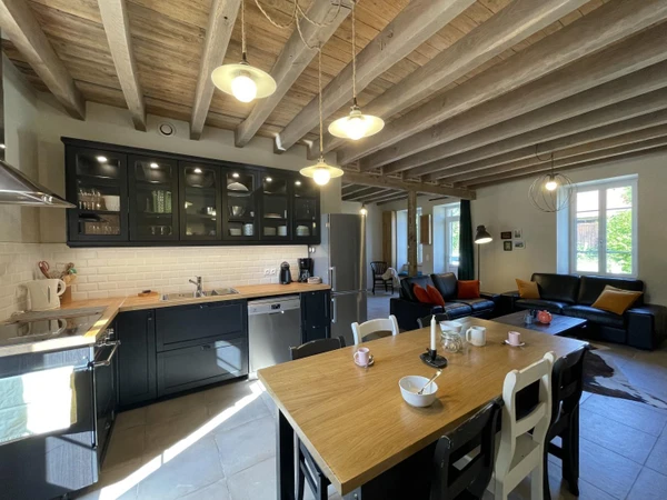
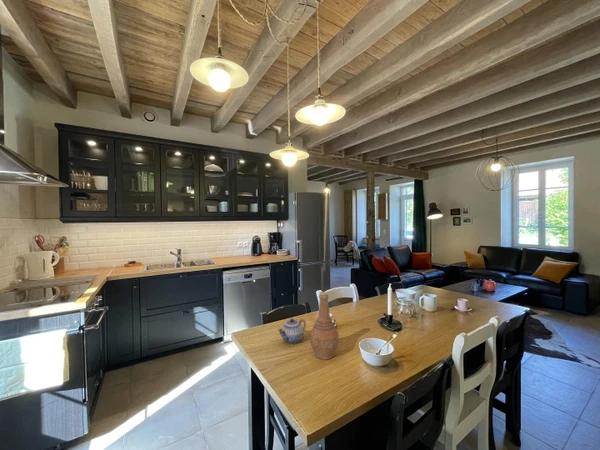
+ vase (324, 323)
+ teapot (292, 329)
